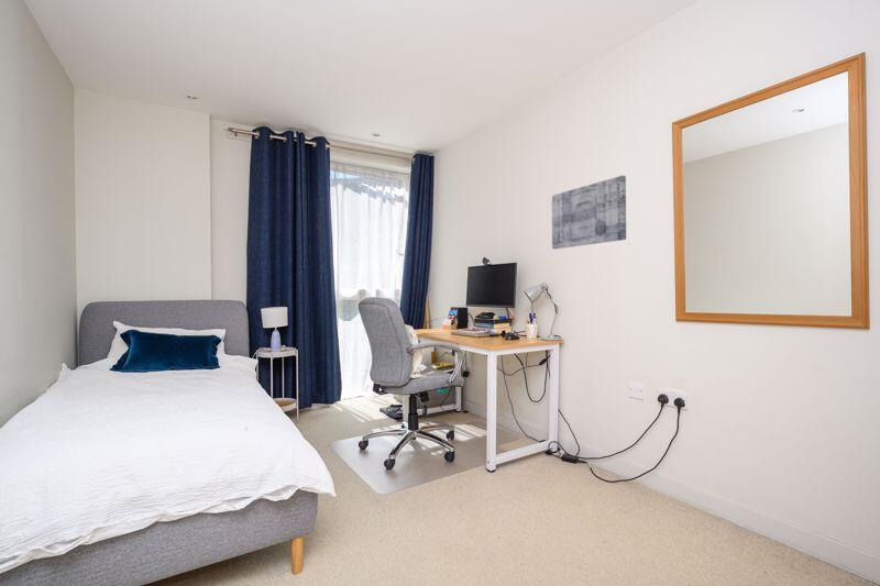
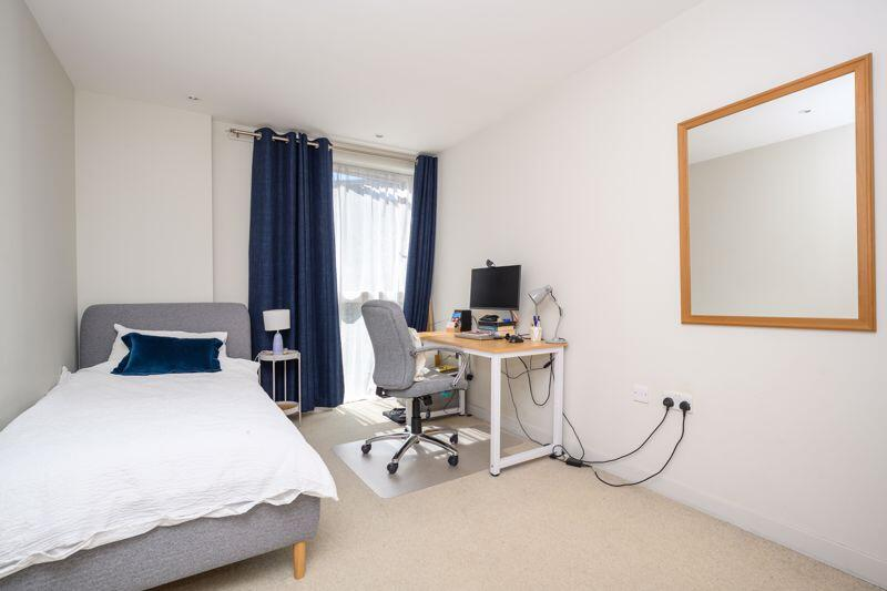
- wall art (585, 215)
